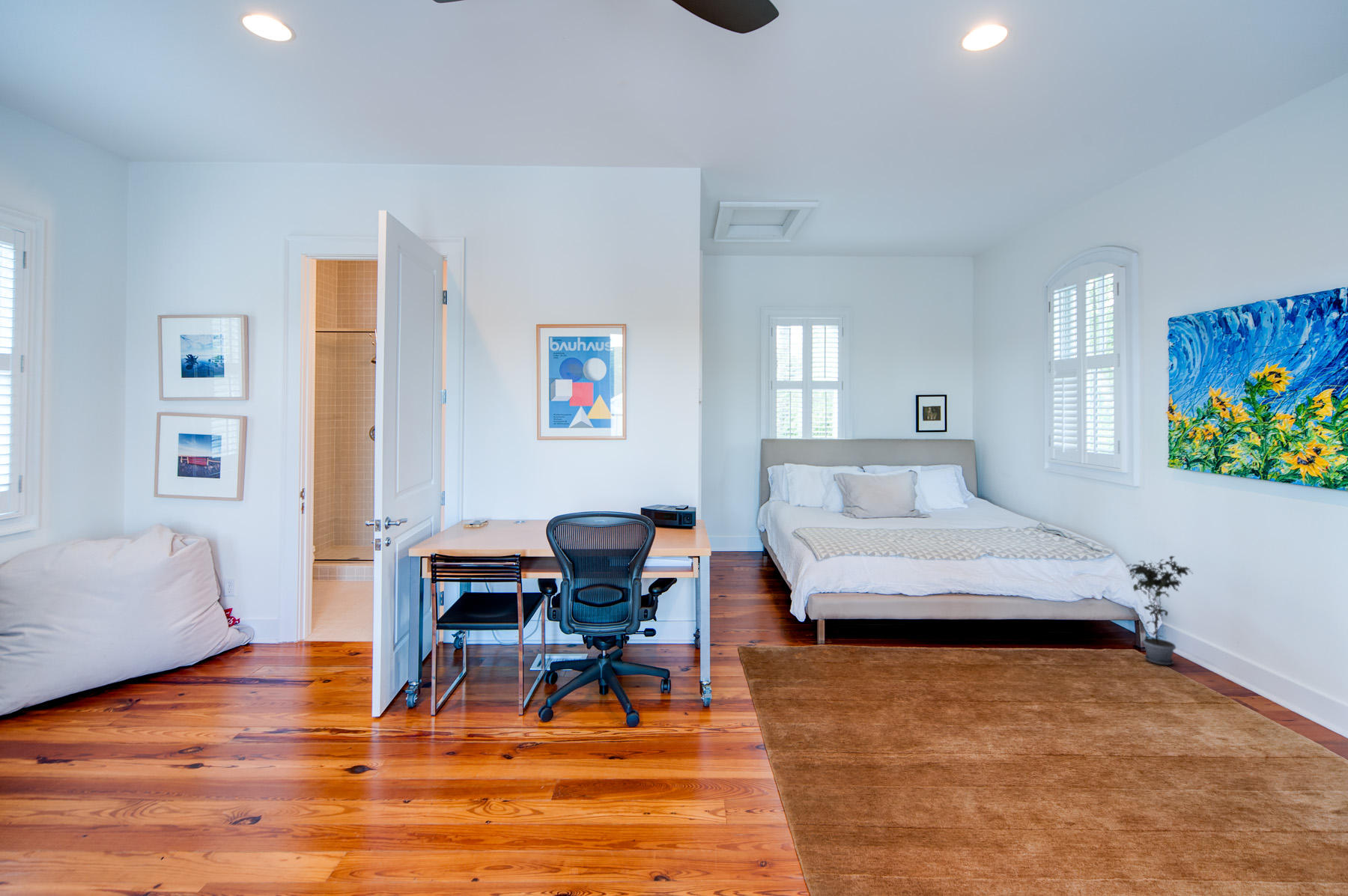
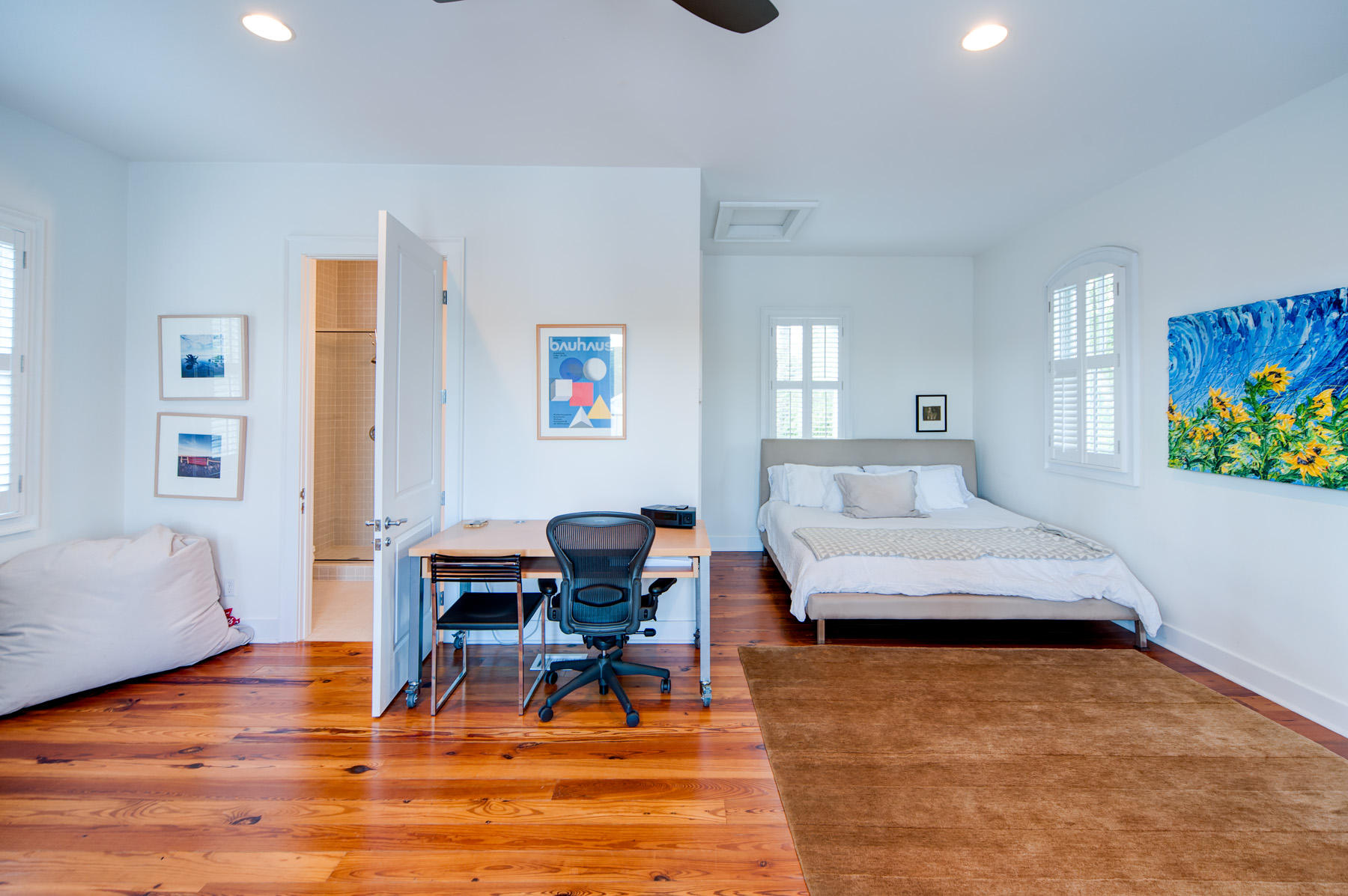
- potted plant (1158, 609)
